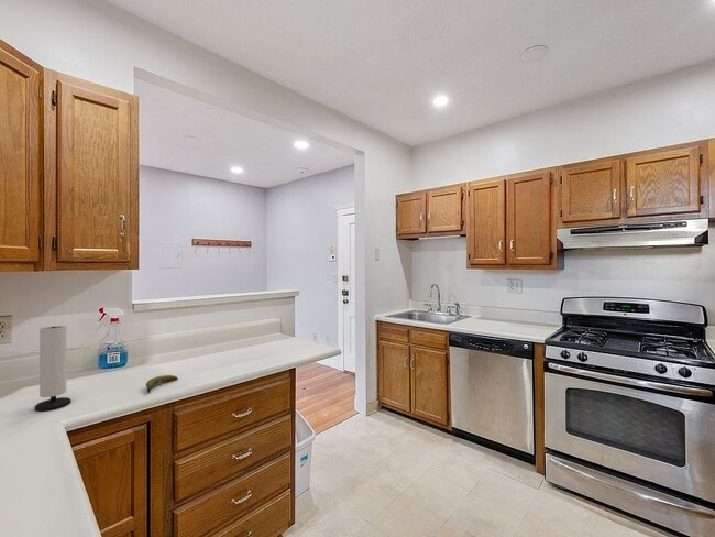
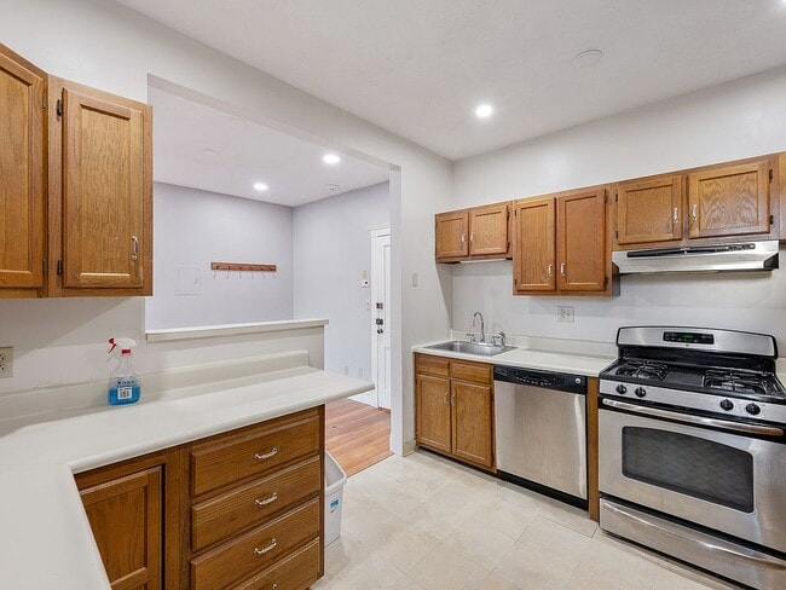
- speaker (53, 365)
- banana (158, 381)
